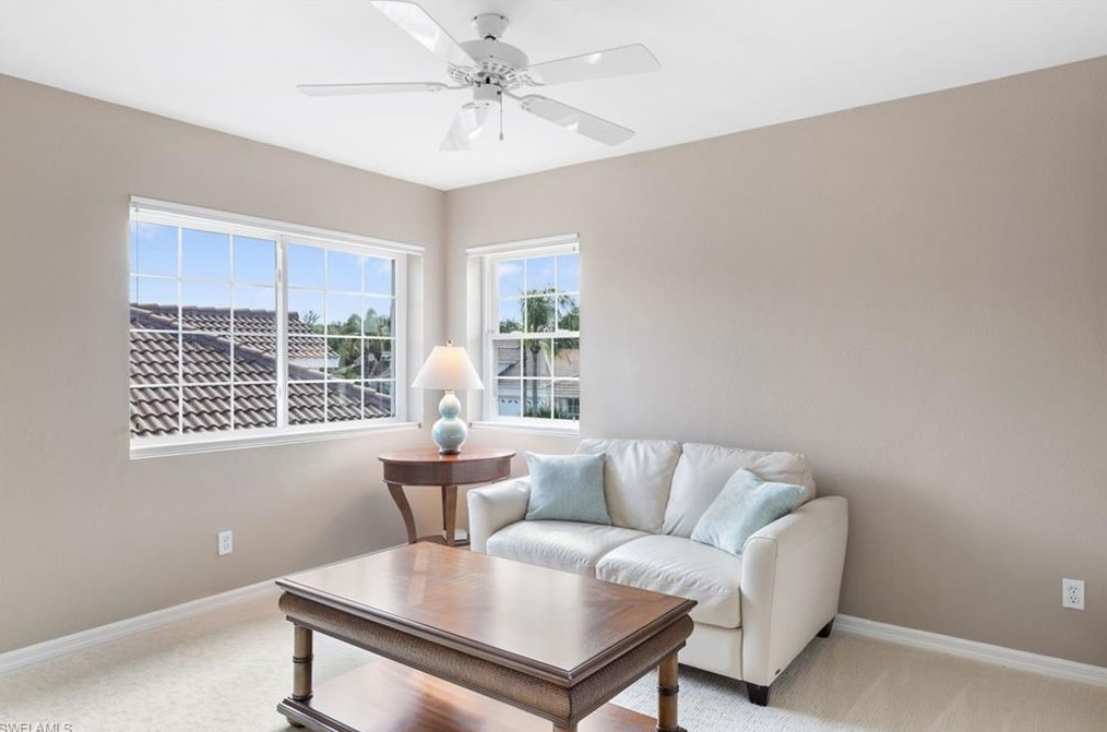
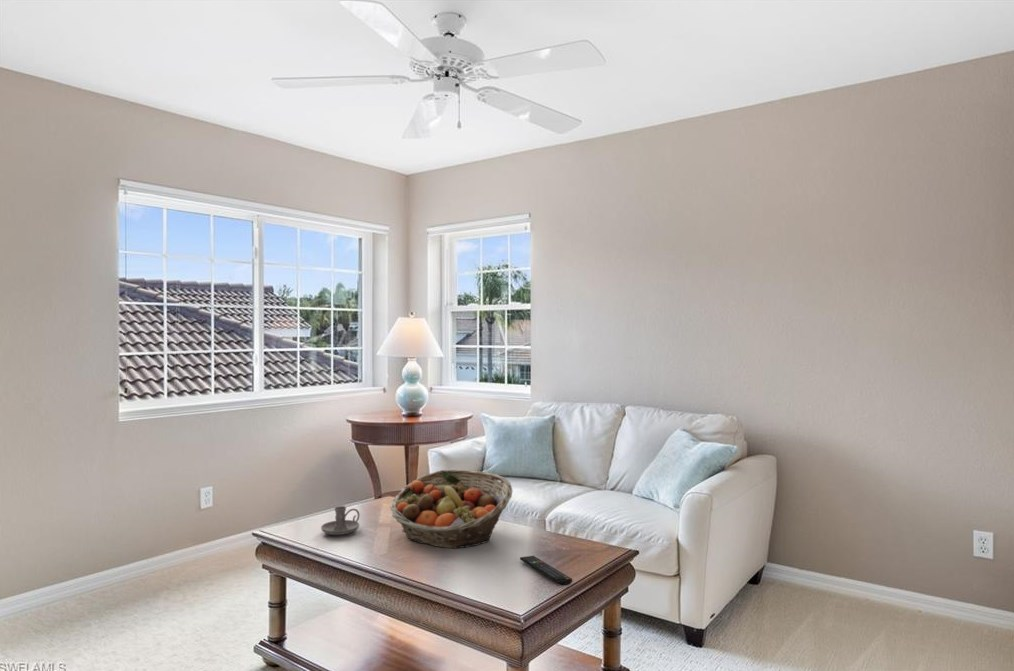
+ remote control (545, 569)
+ candle holder (343, 518)
+ fruit basket (451, 506)
